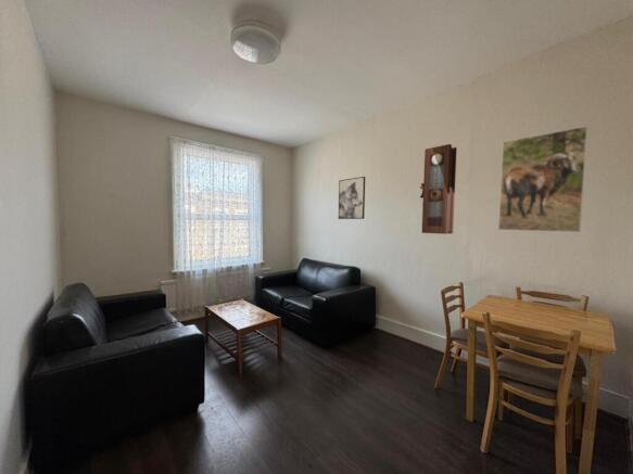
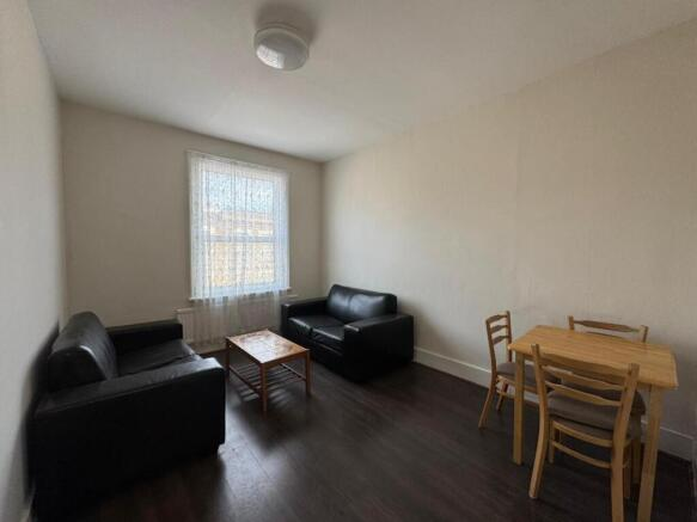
- wall art (351, 198)
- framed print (539, 183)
- pendulum clock (434, 191)
